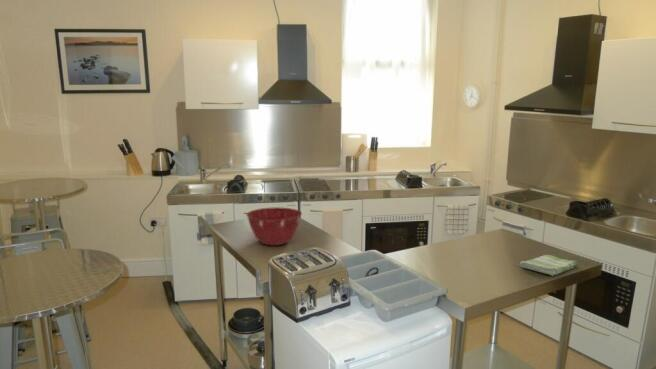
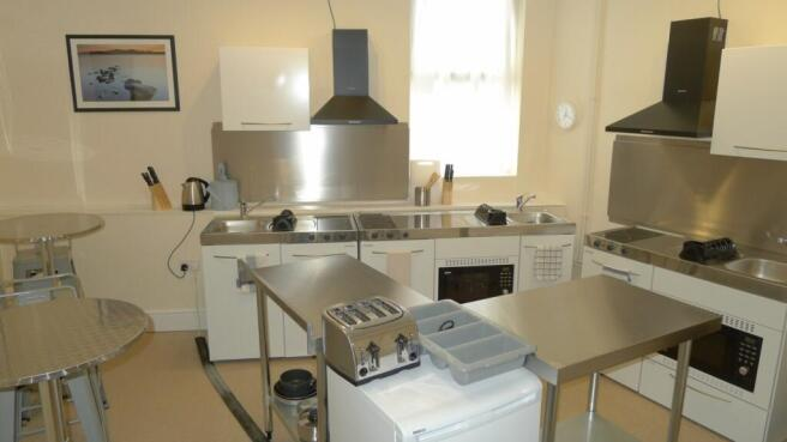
- dish towel (548, 263)
- mixing bowl (274, 227)
